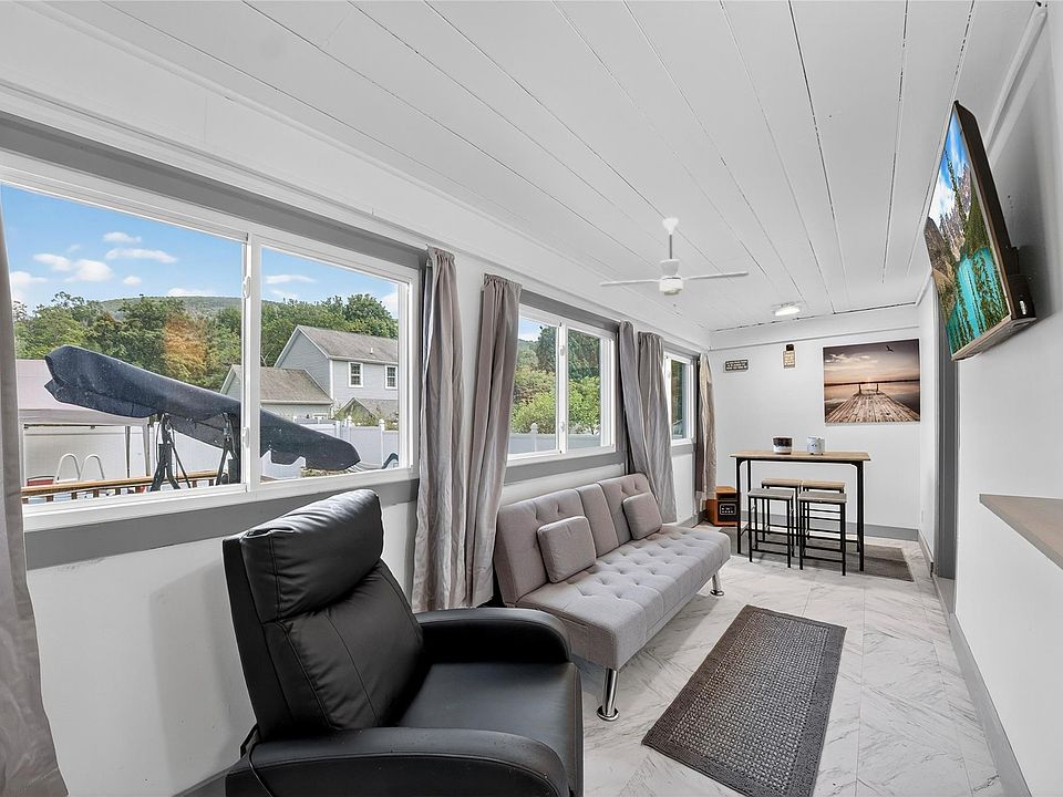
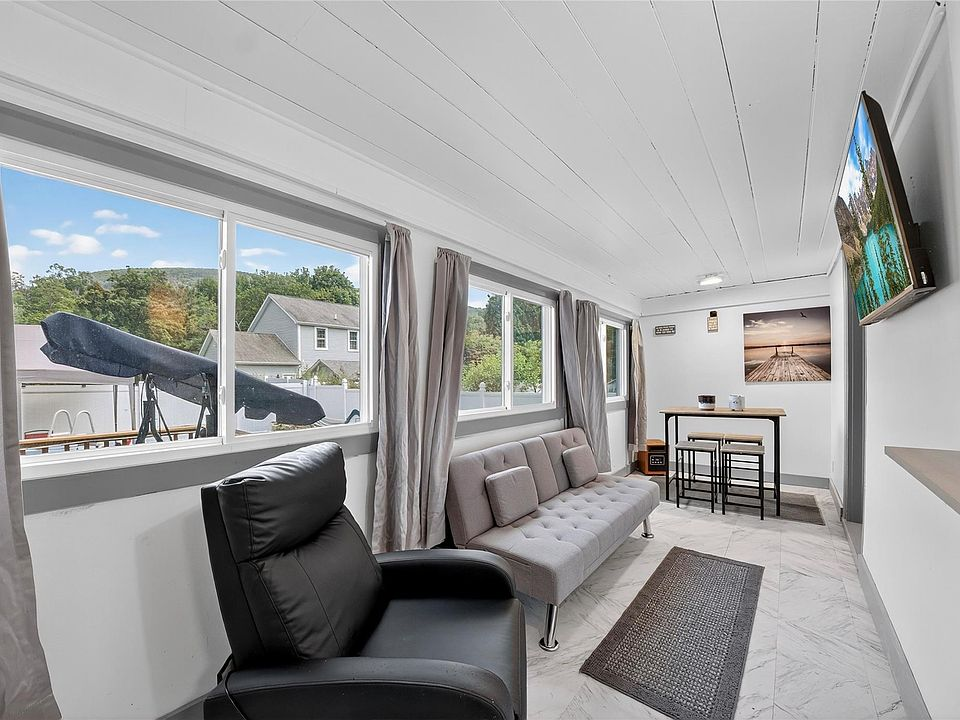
- ceiling fan (670, 256)
